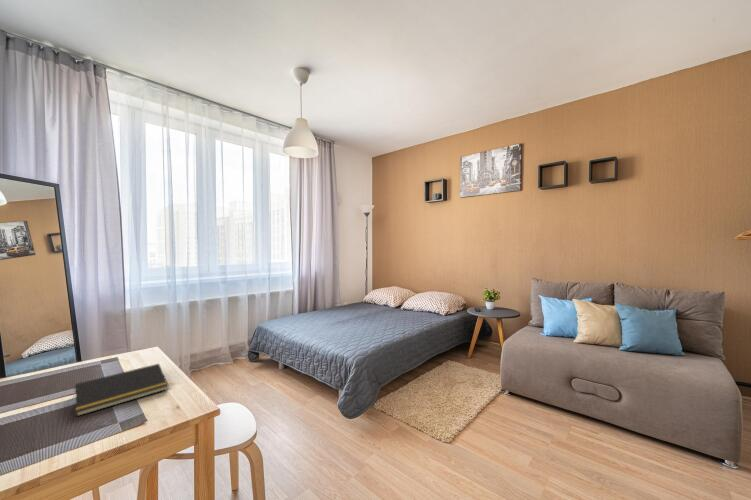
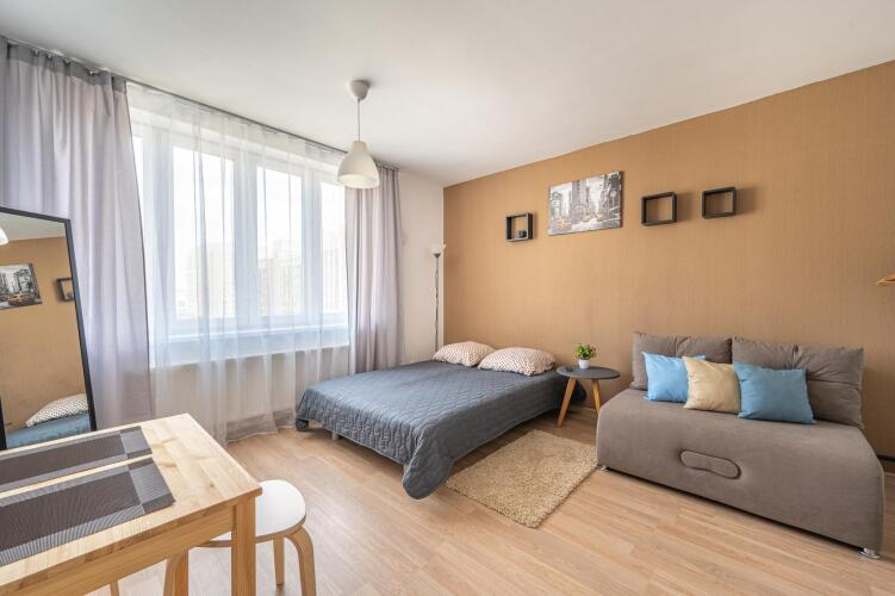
- notepad (123, 386)
